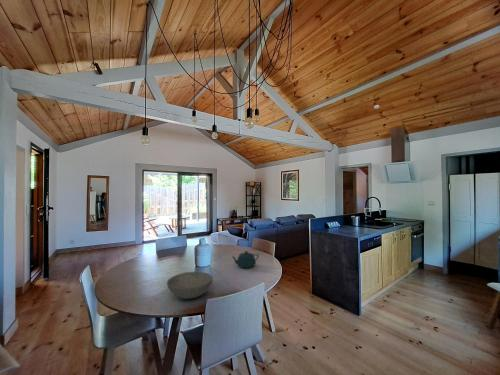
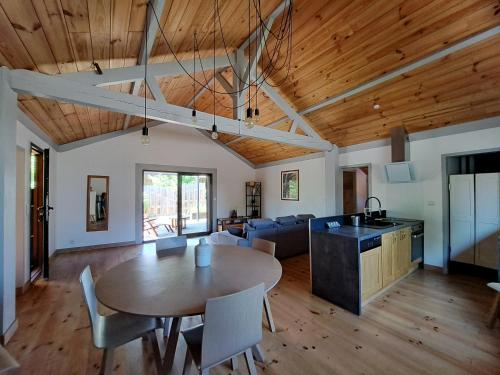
- teapot (245, 258)
- bowl (190, 286)
